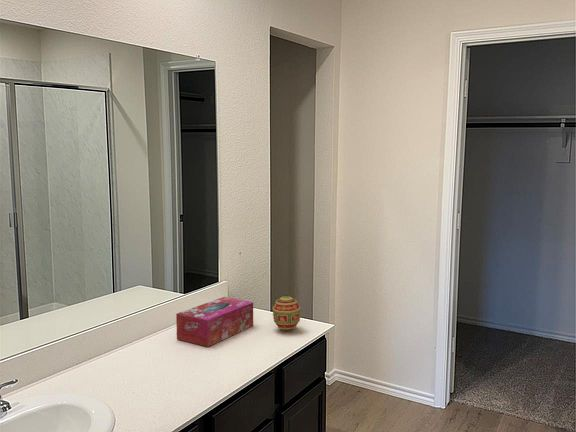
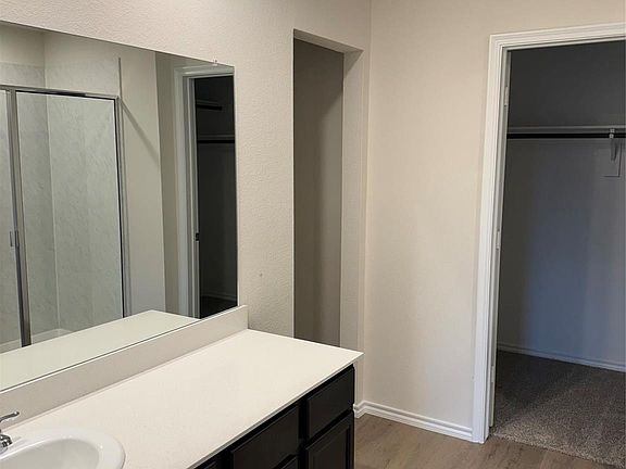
- tissue box (216, 320)
- decorative egg (286, 311)
